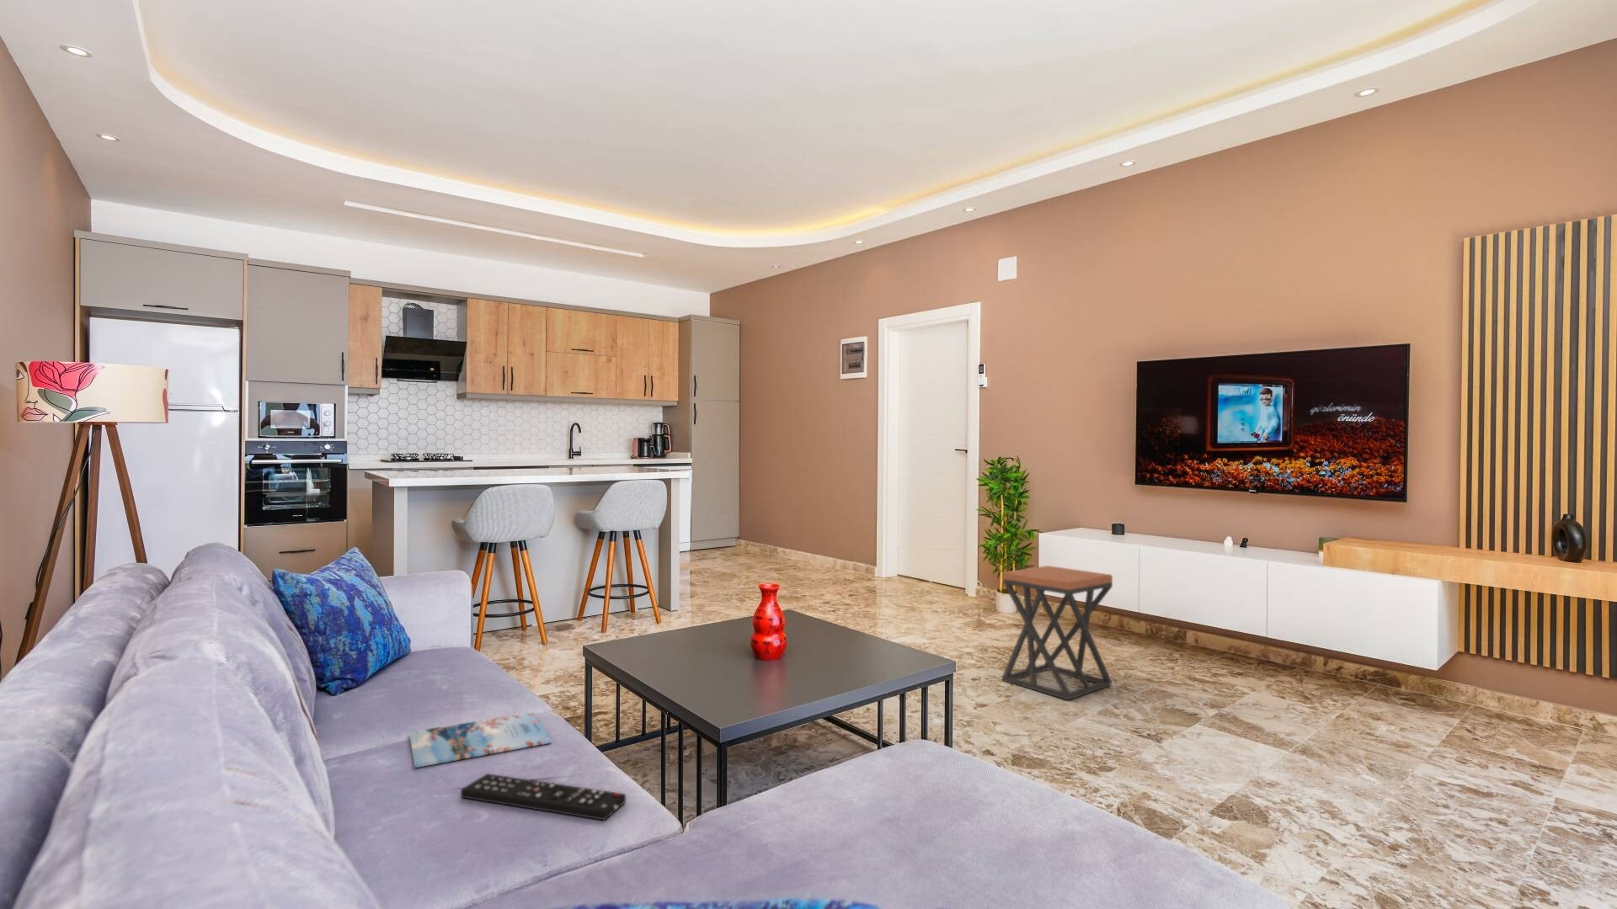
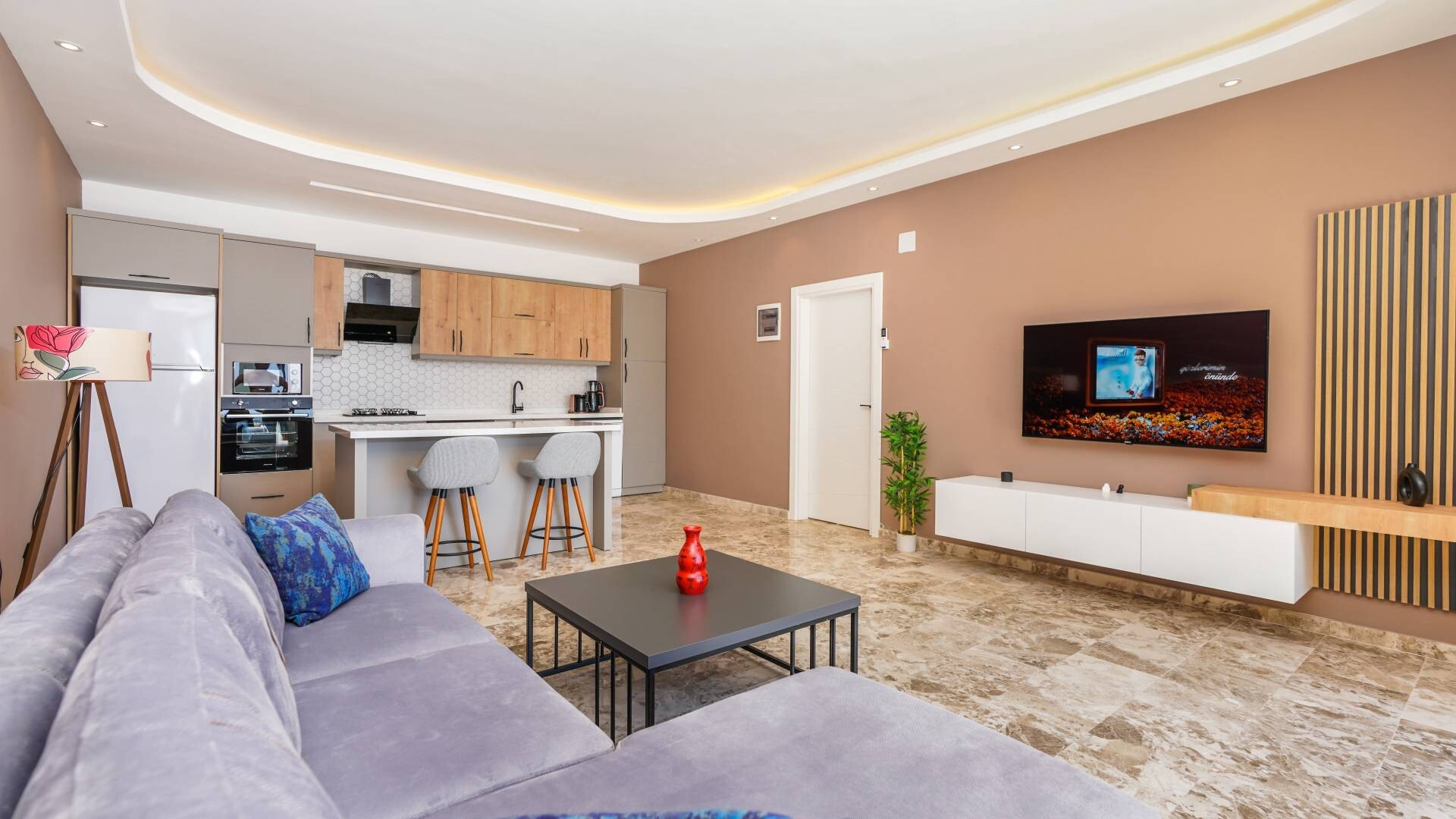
- remote control (543, 795)
- stool (1057, 628)
- magazine (479, 737)
